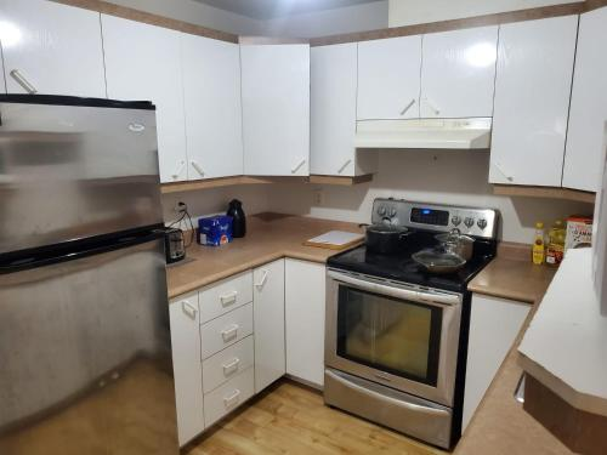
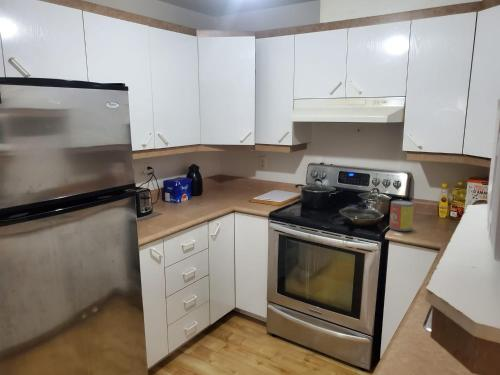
+ canister (401, 215)
